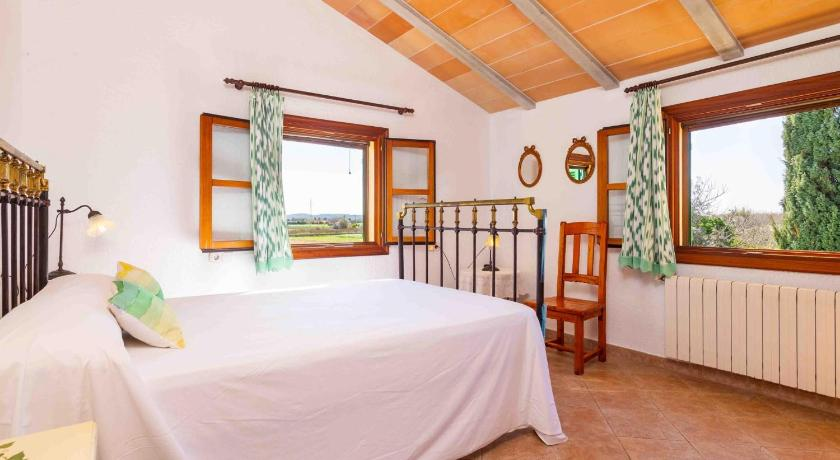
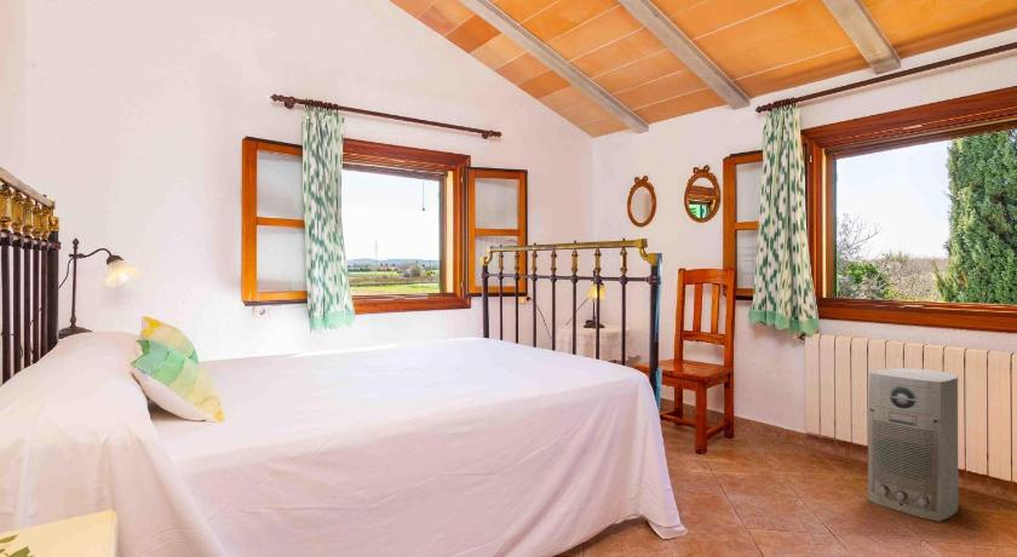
+ air purifier (915, 437)
